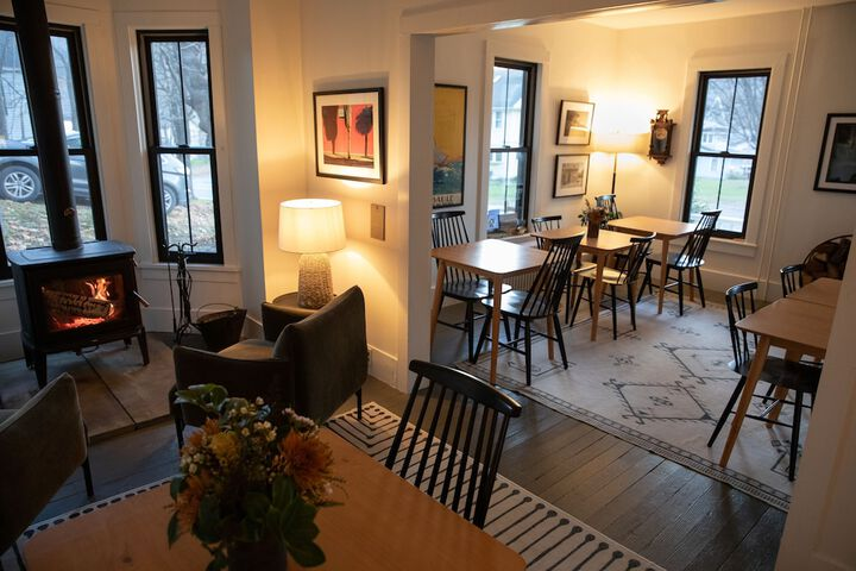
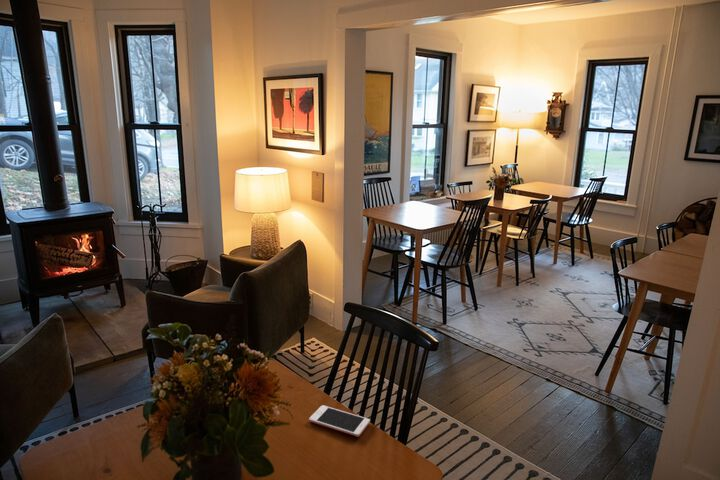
+ cell phone (339, 420)
